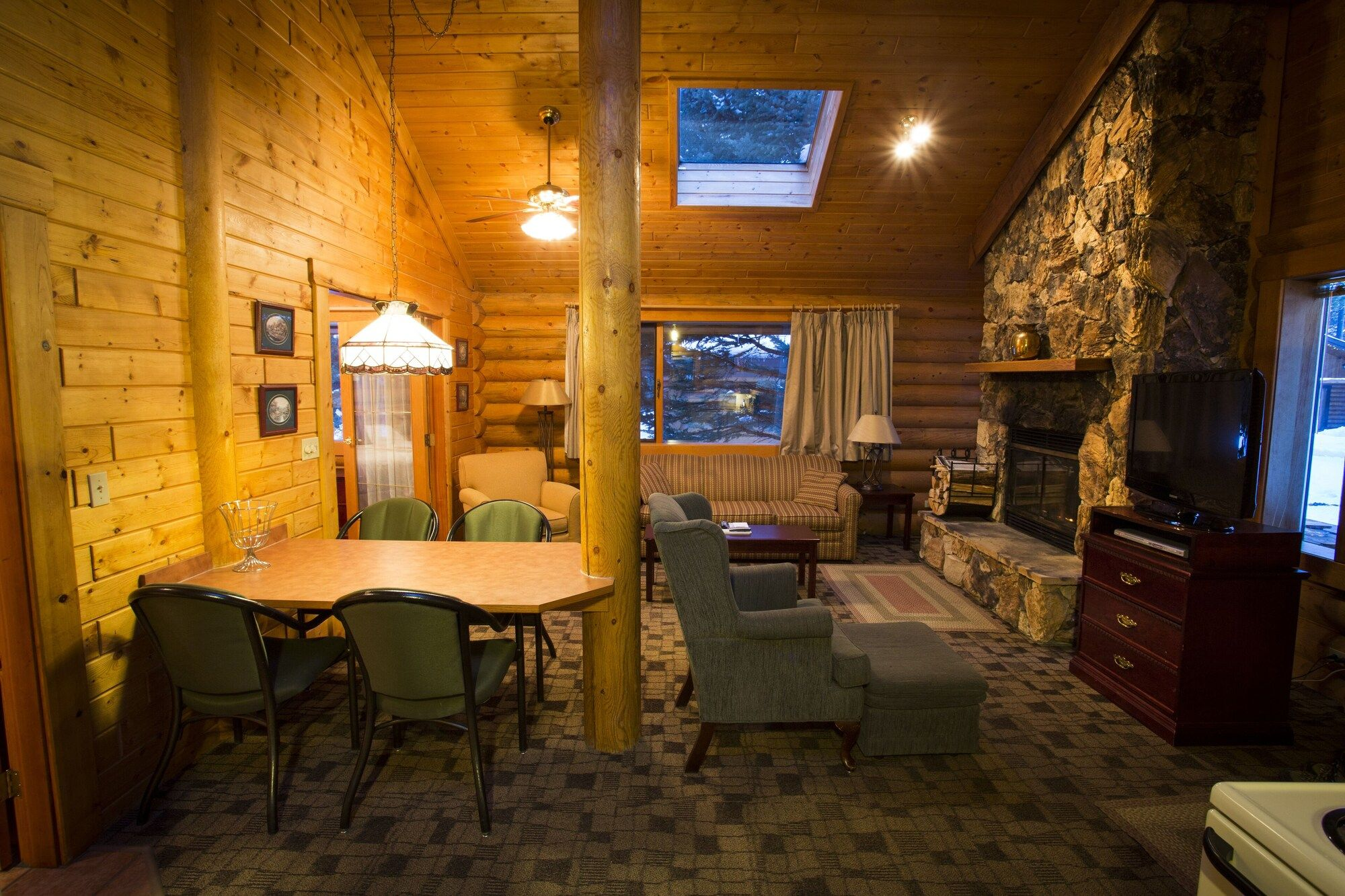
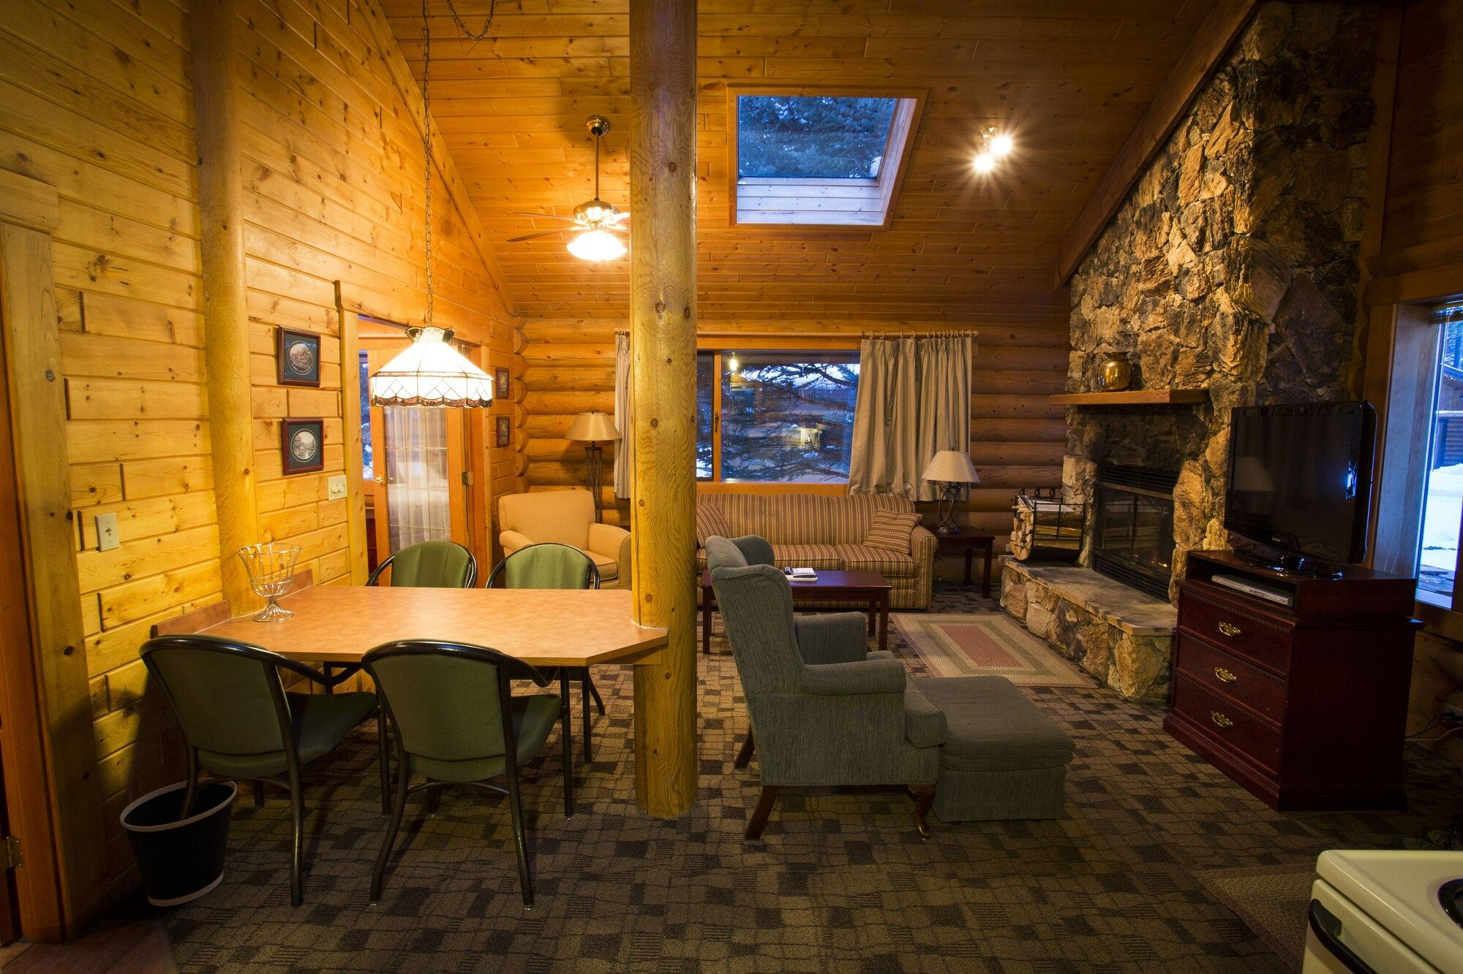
+ wastebasket (184, 844)
